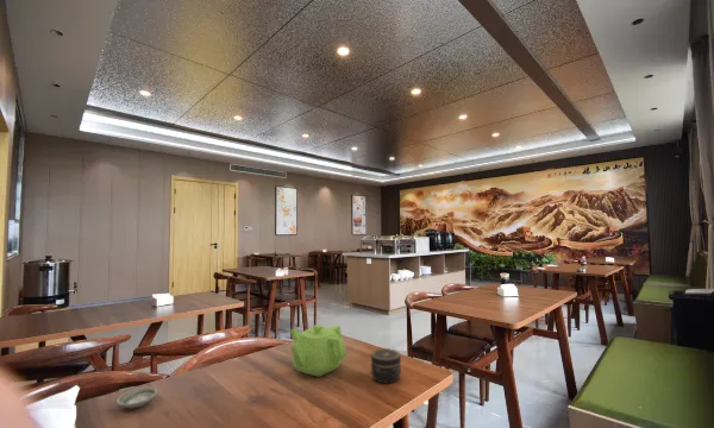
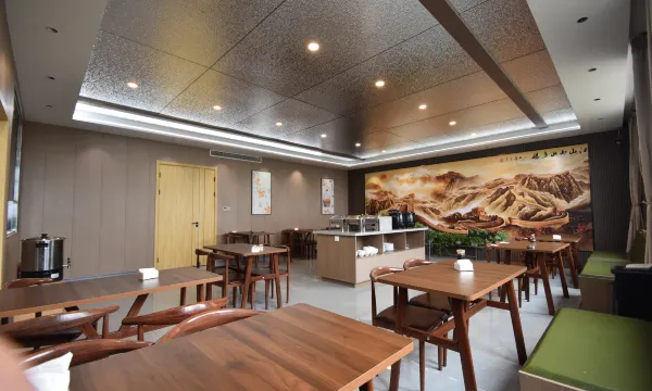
- teapot (317, 346)
- saucer (137, 398)
- jar (386, 365)
